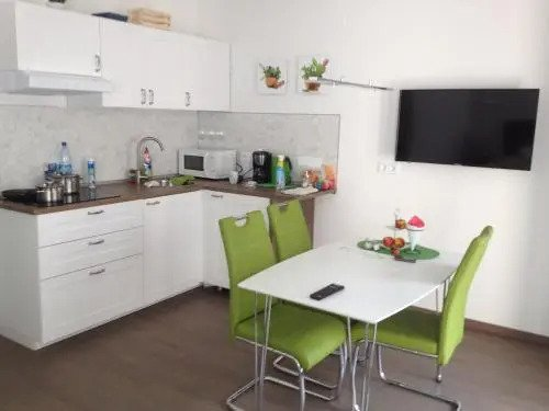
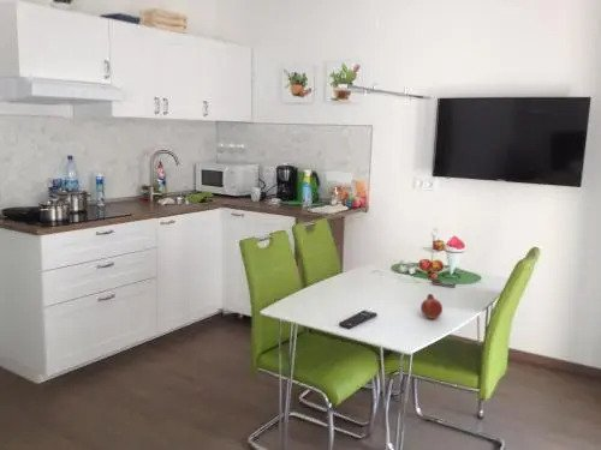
+ fruit (432, 306)
